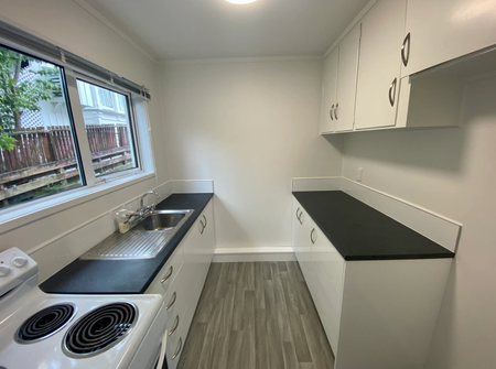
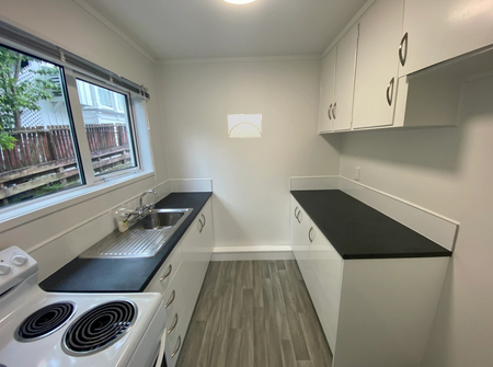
+ wall art (244, 126)
